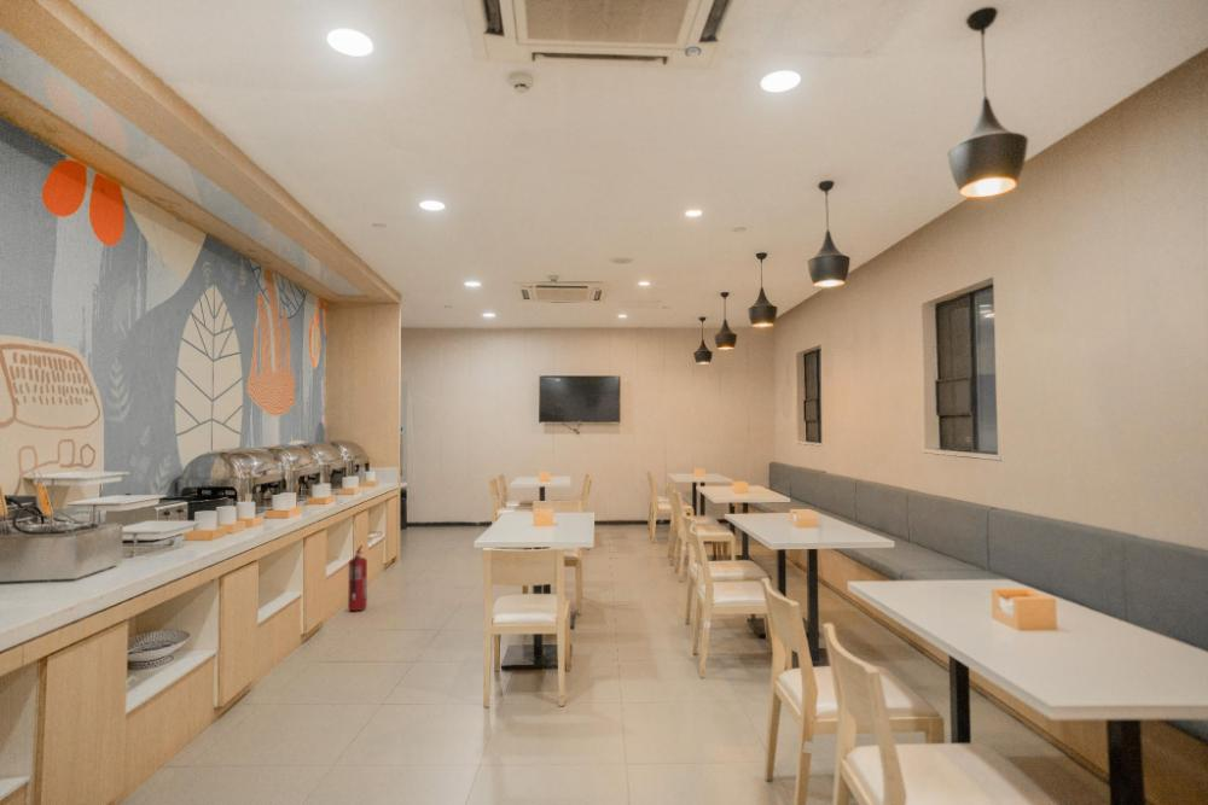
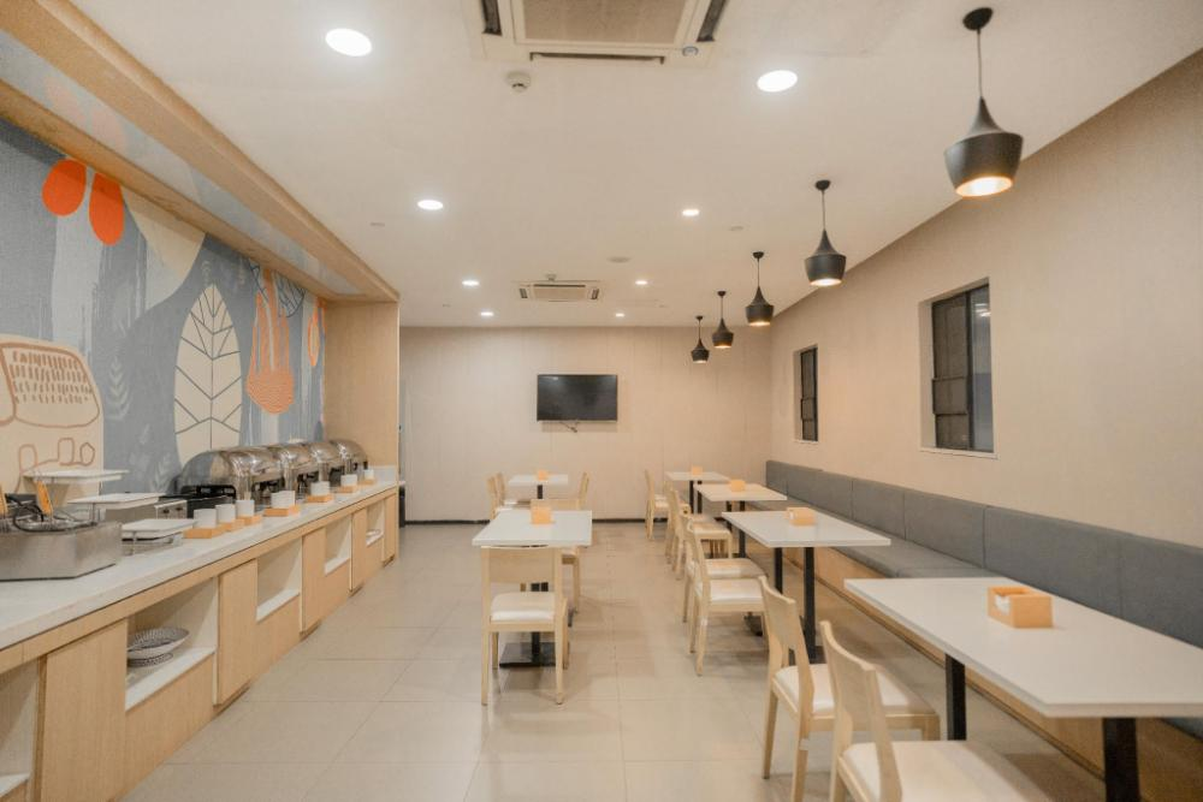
- fire extinguisher (358, 578)
